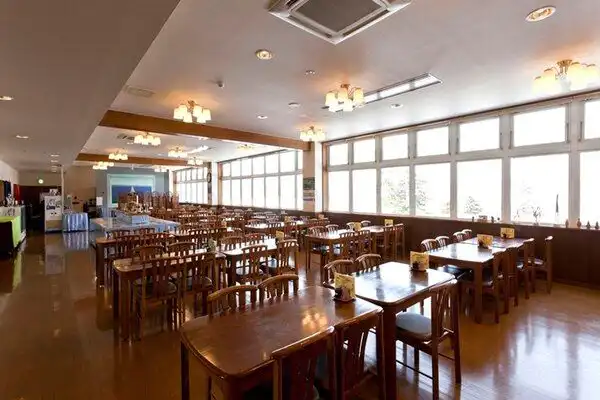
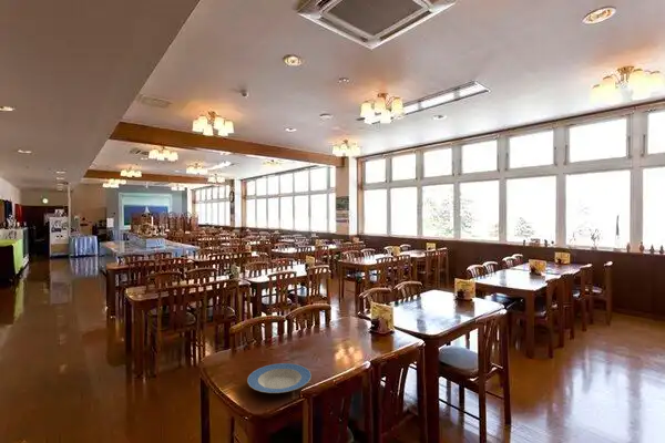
+ plate (279, 380)
